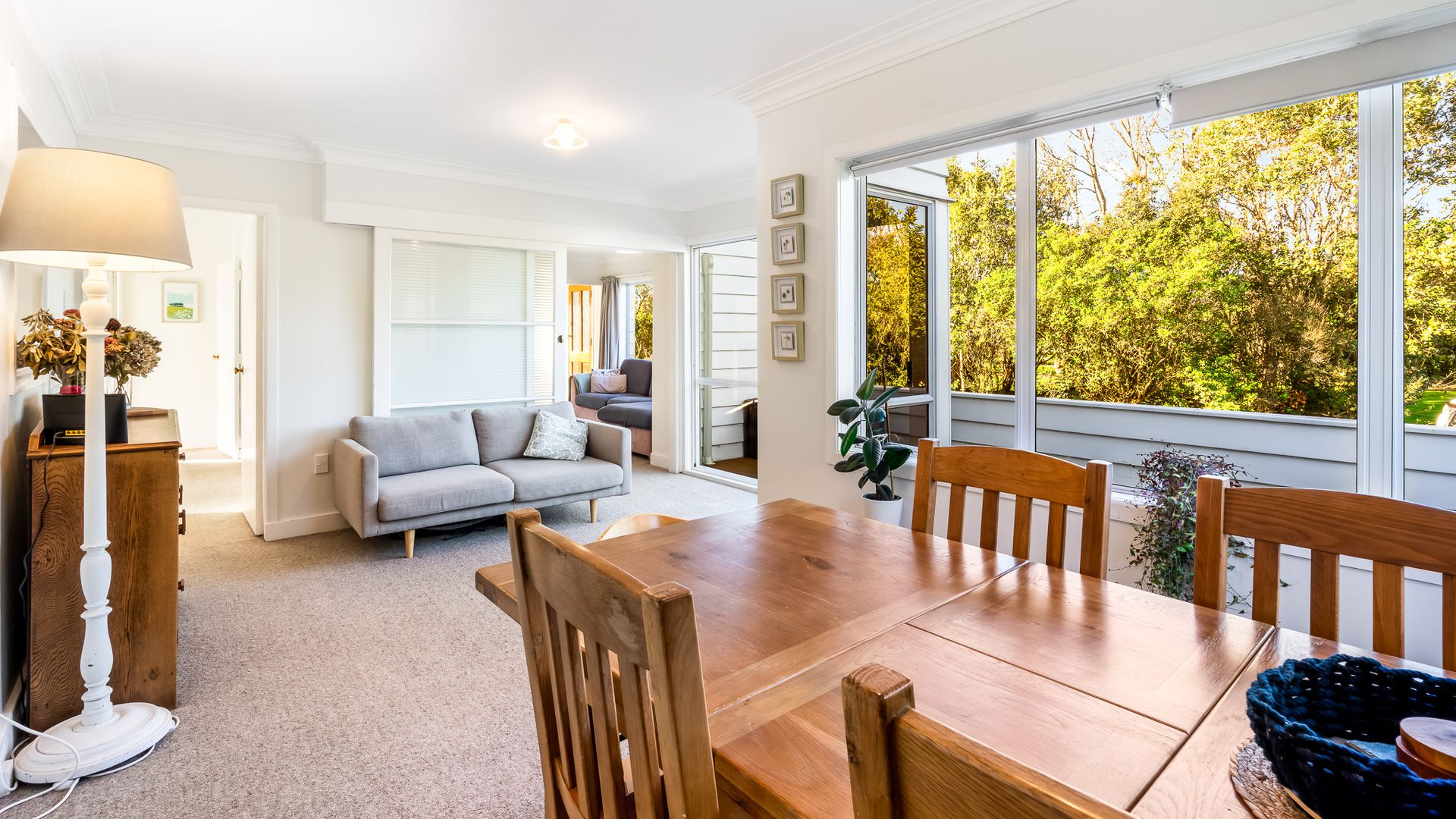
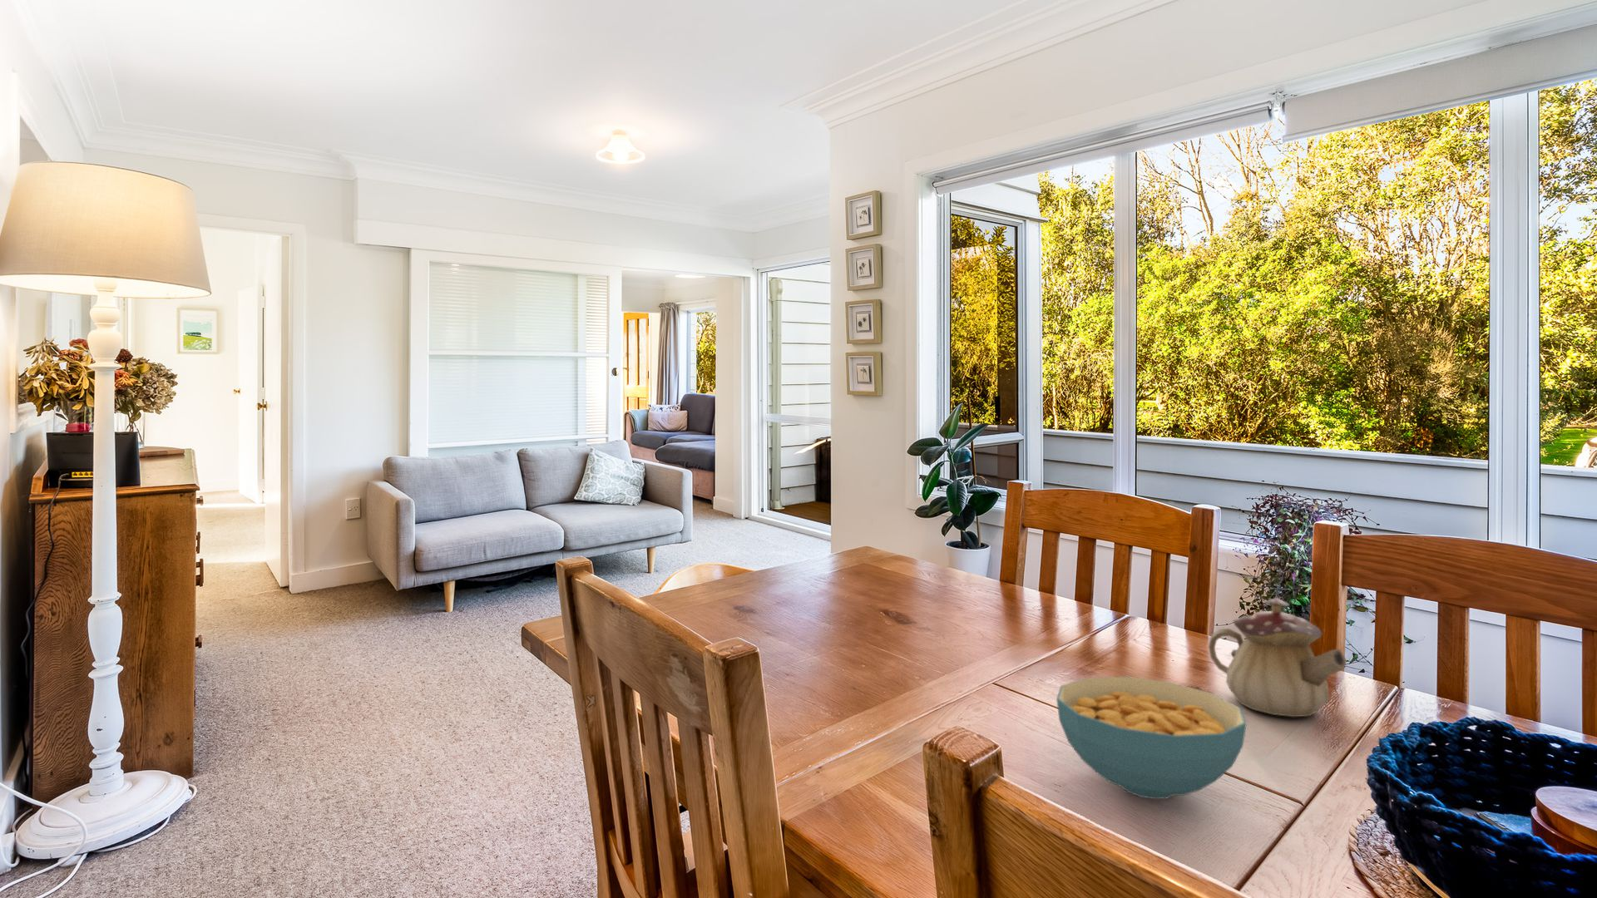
+ teapot (1270, 649)
+ cereal bowl (1146, 744)
